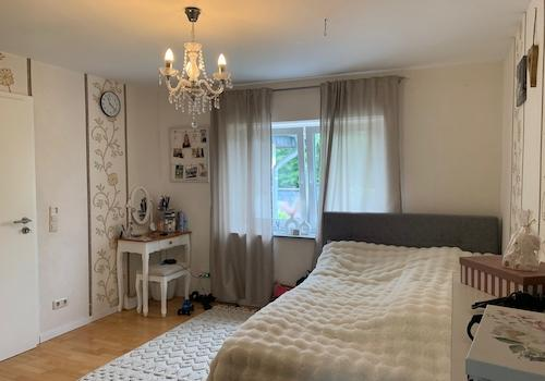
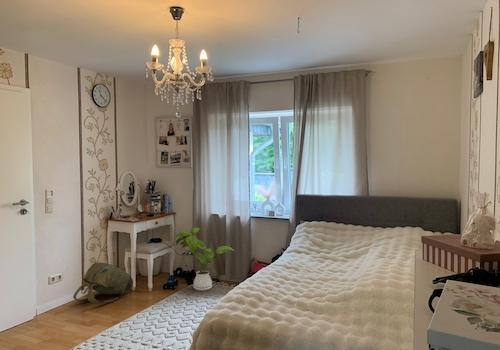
+ house plant (199, 259)
+ backpack (103, 281)
